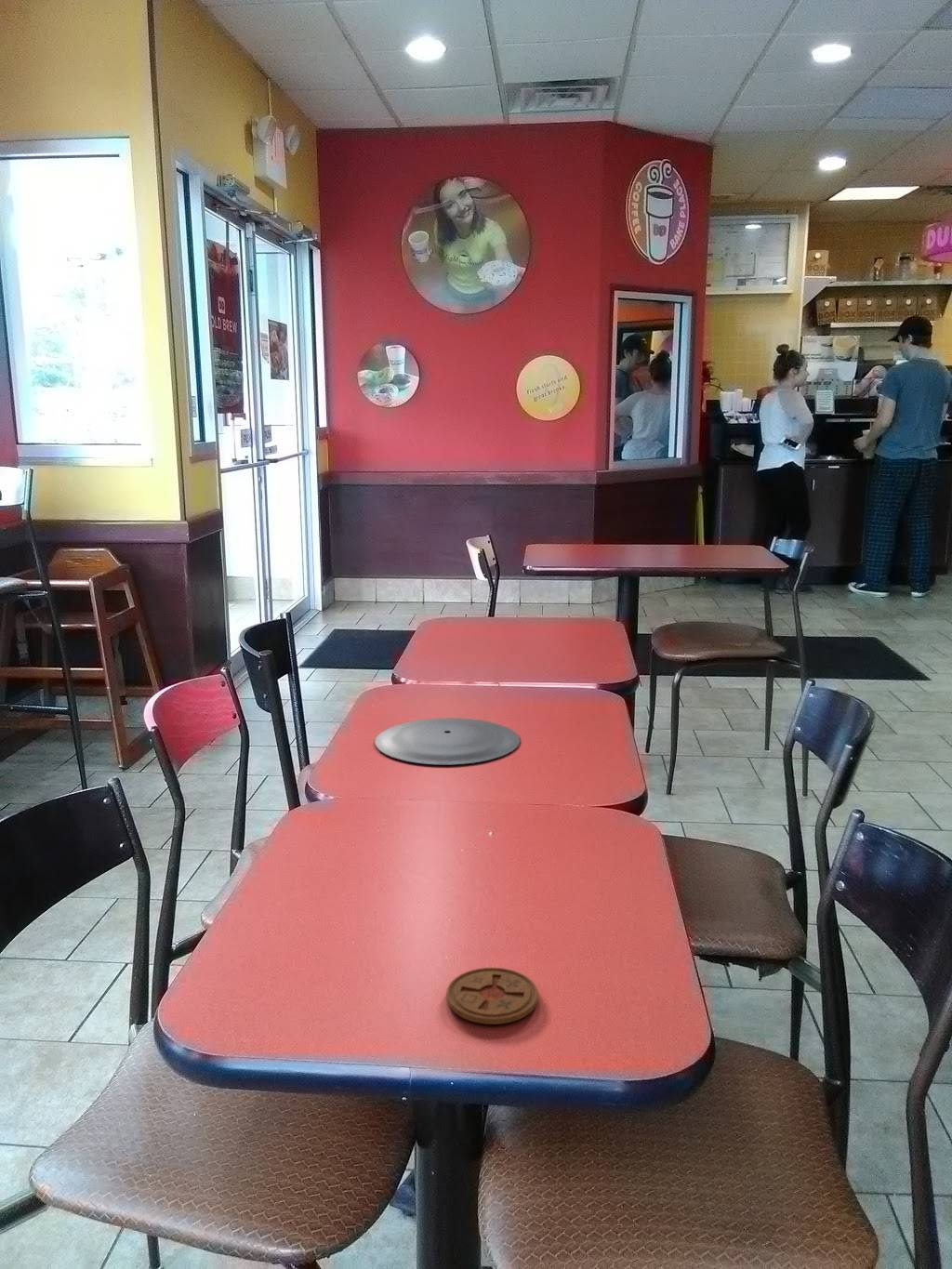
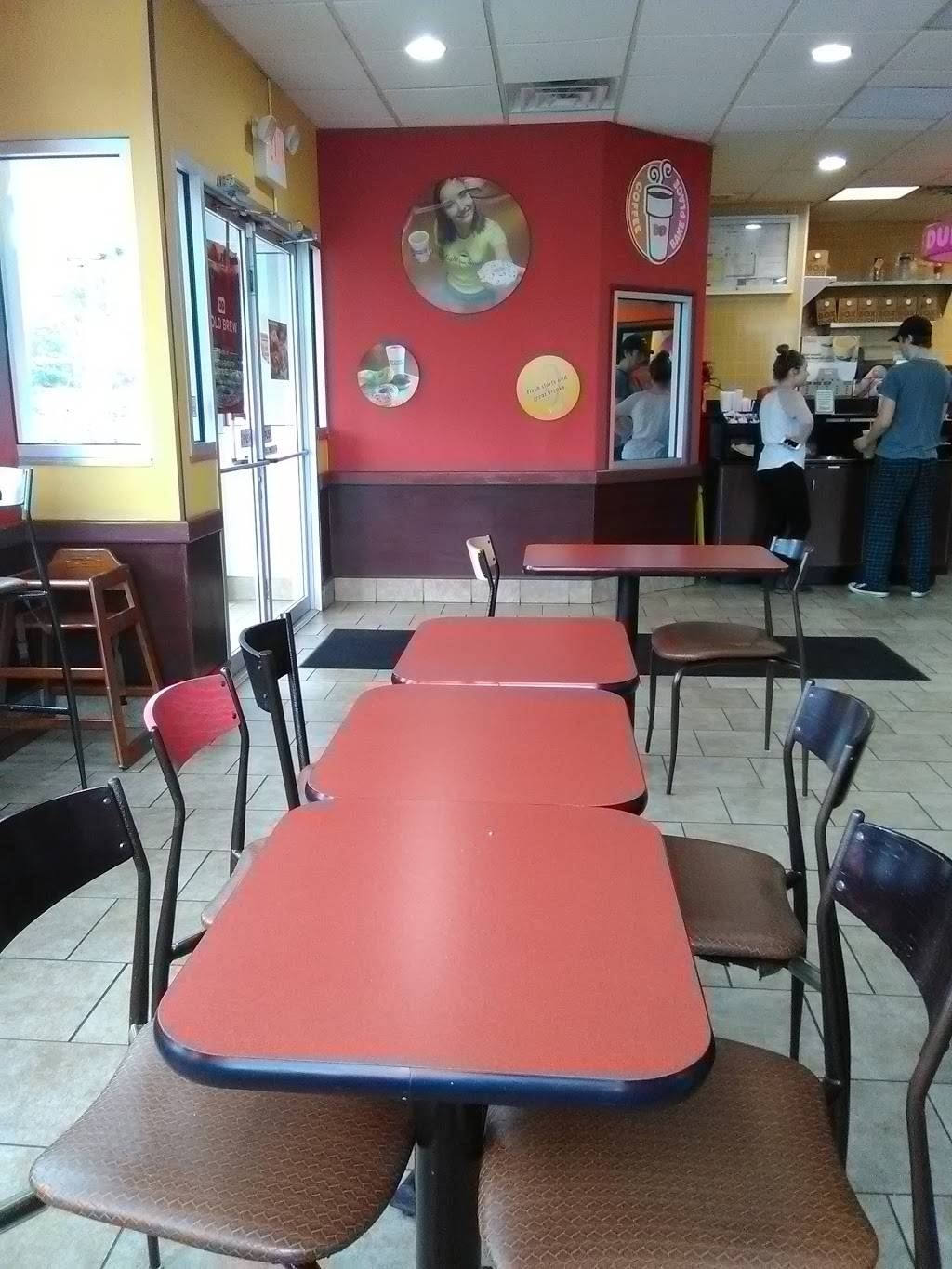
- coaster (492, 994)
- plate (447, 735)
